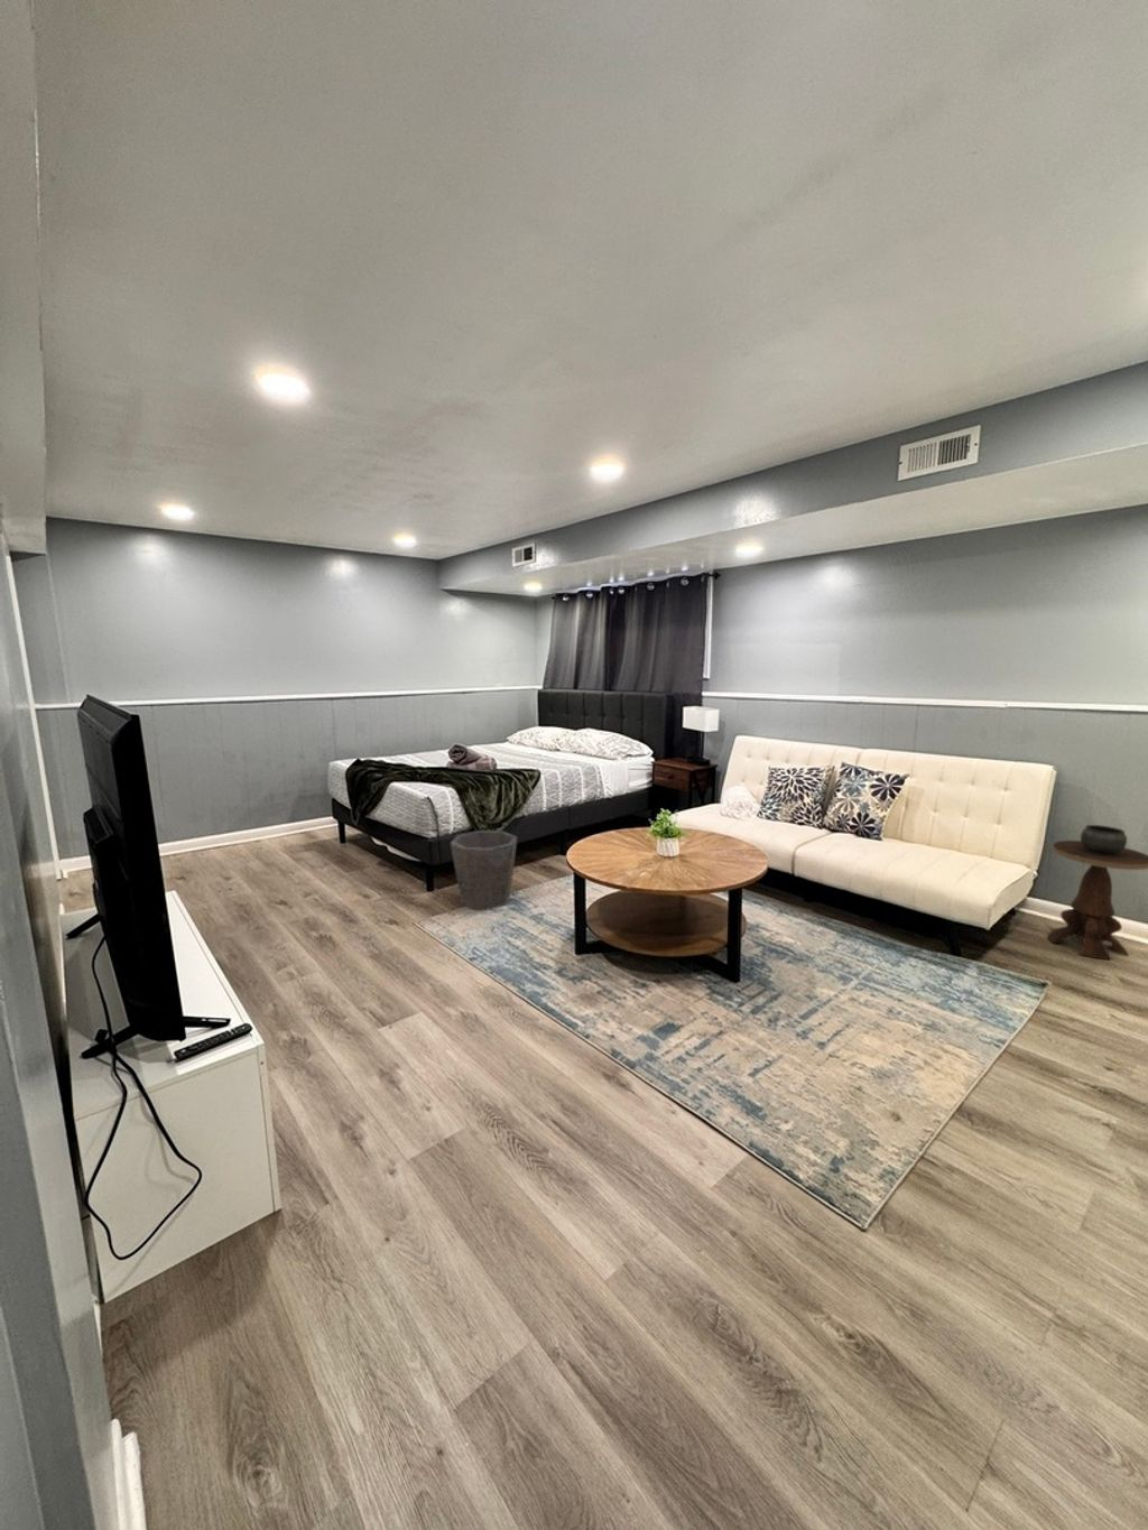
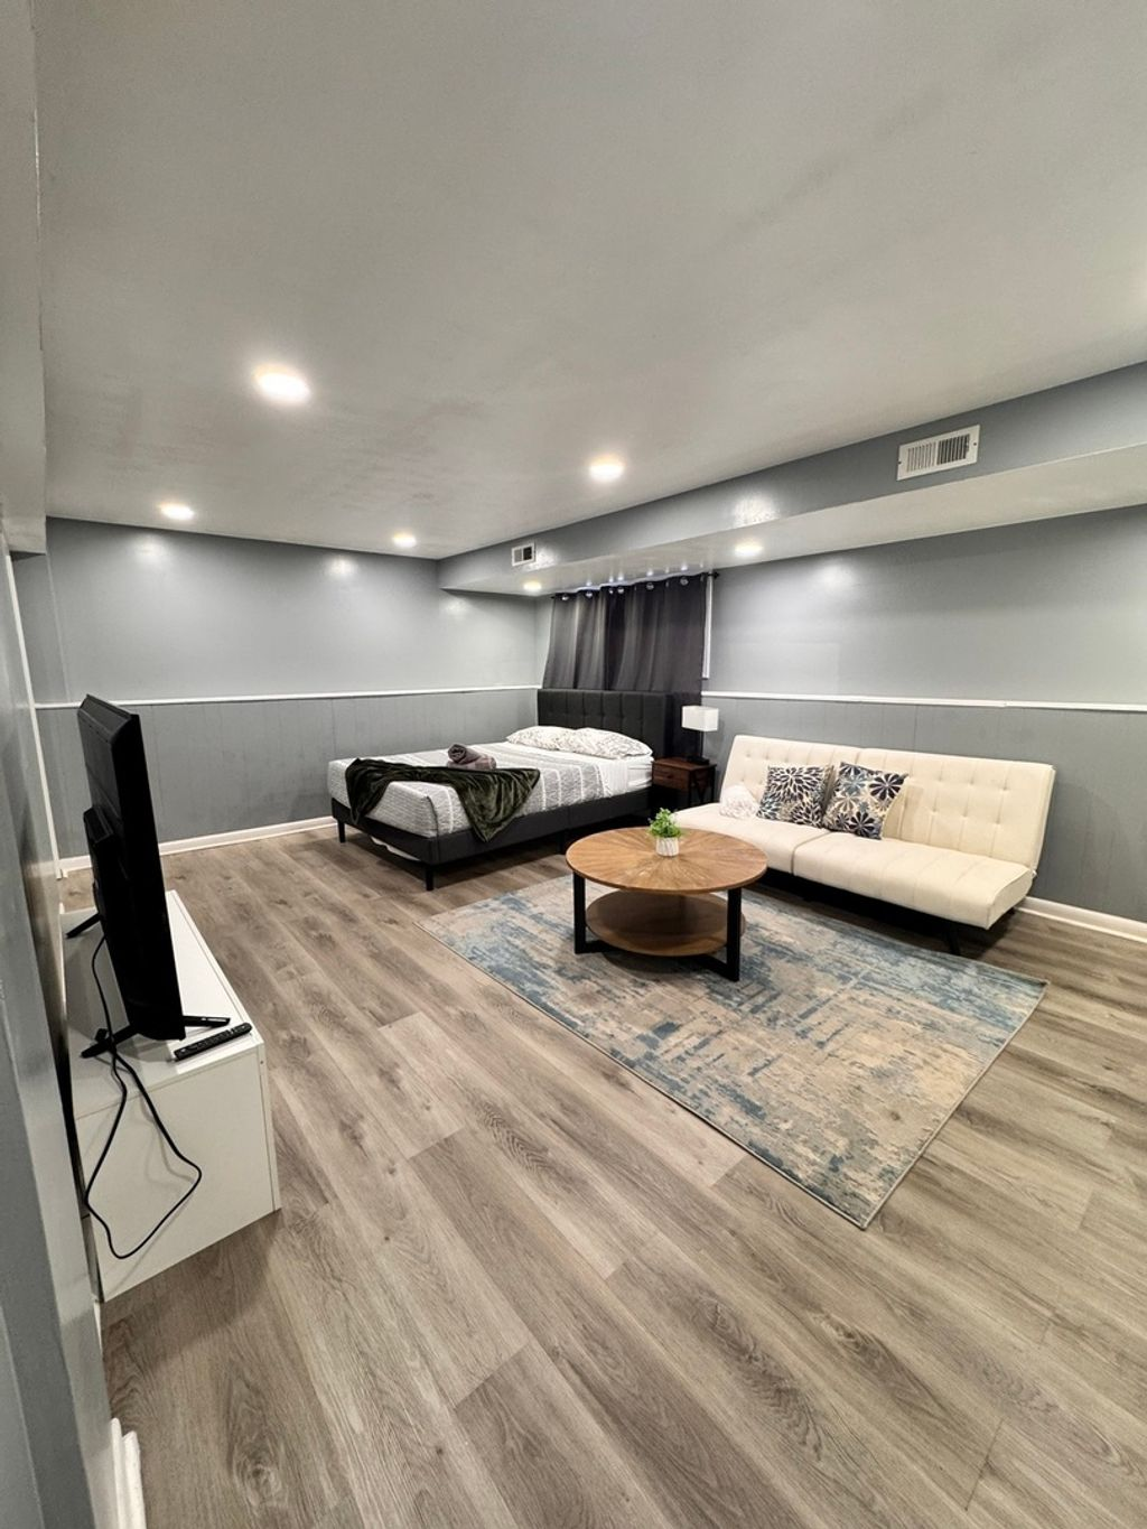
- side table (1095, 887)
- waste bin (485, 869)
